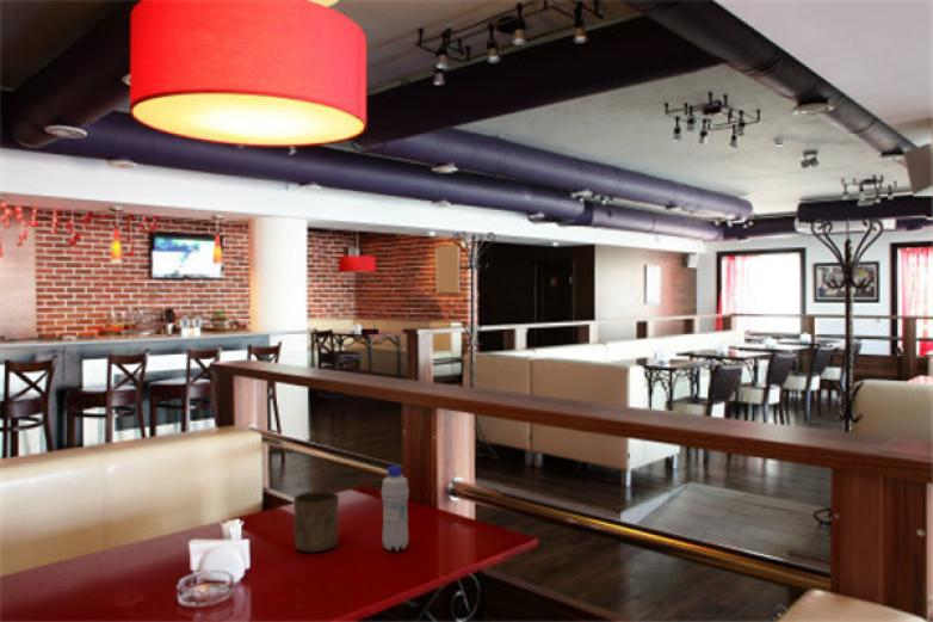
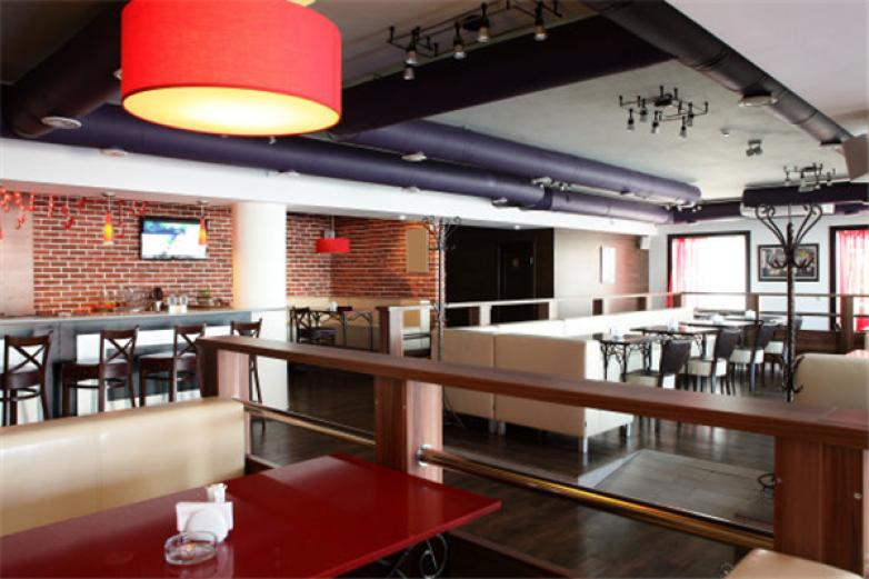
- bottle (395, 506)
- cup (316, 521)
